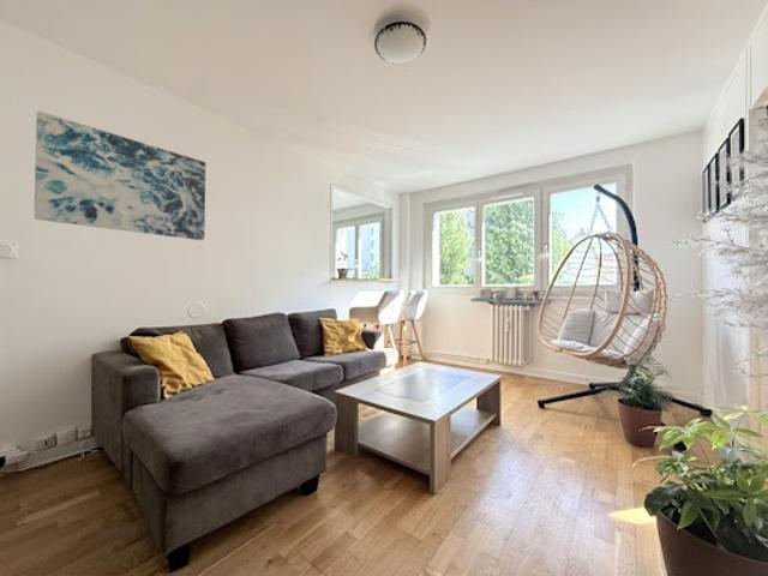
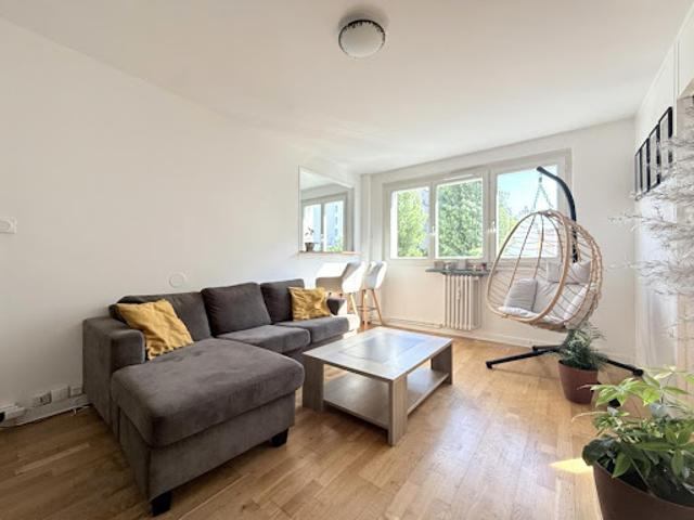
- wall art (133, 186)
